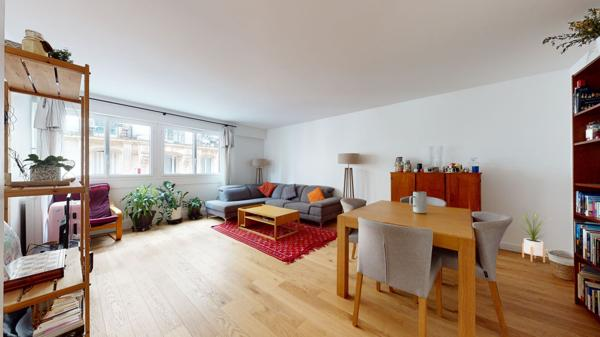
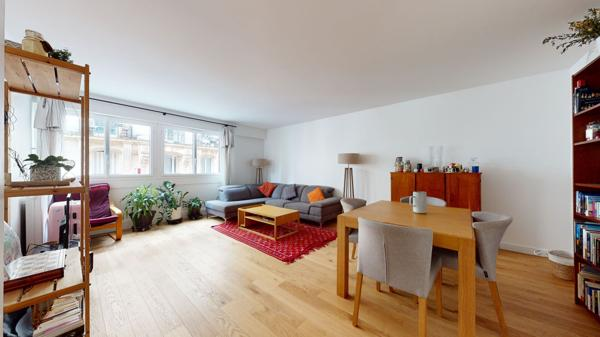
- house plant (534, 234)
